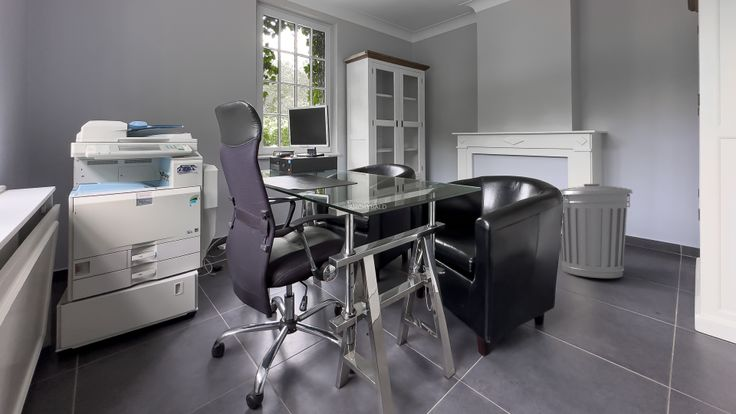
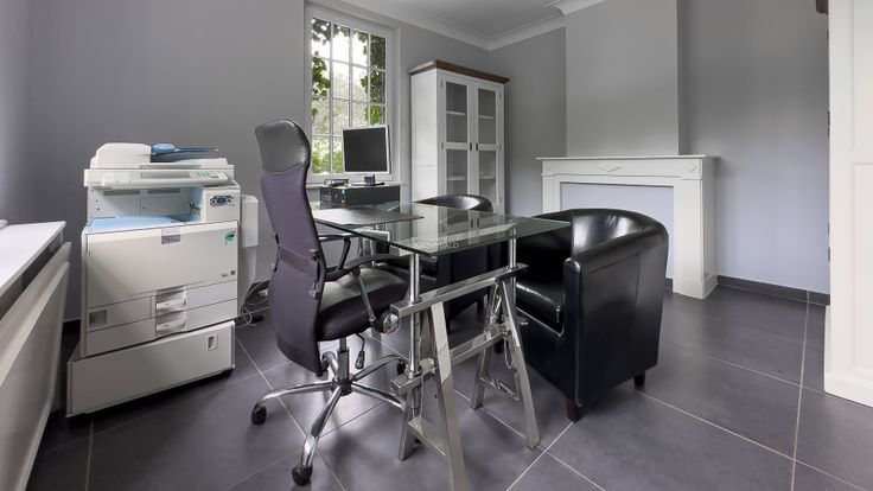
- trash can (591, 228)
